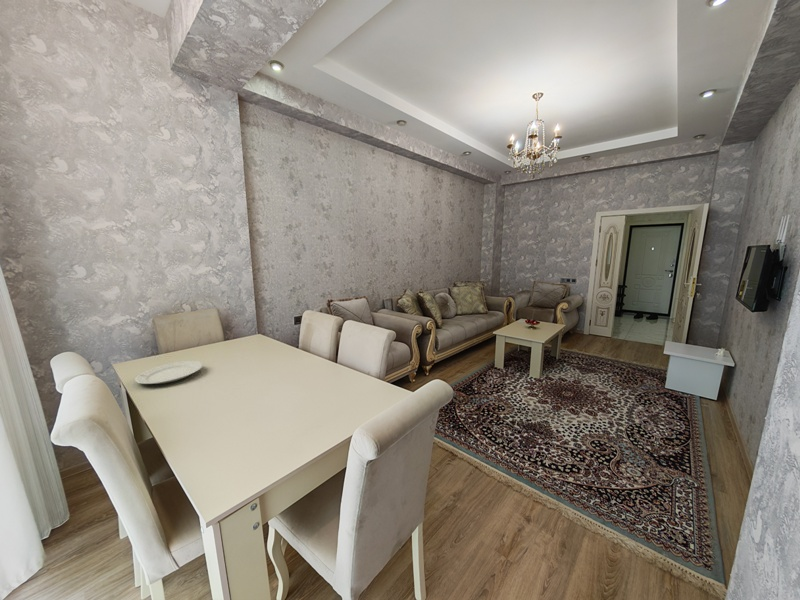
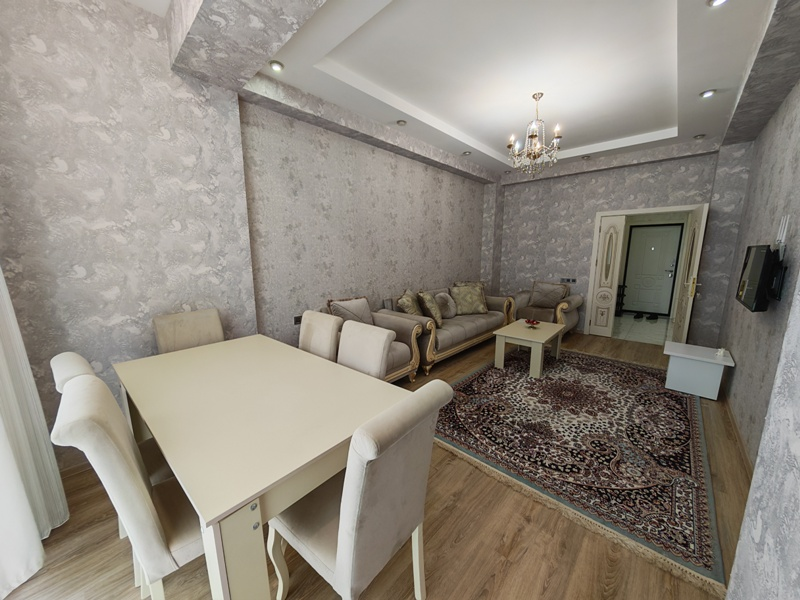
- chinaware (171, 373)
